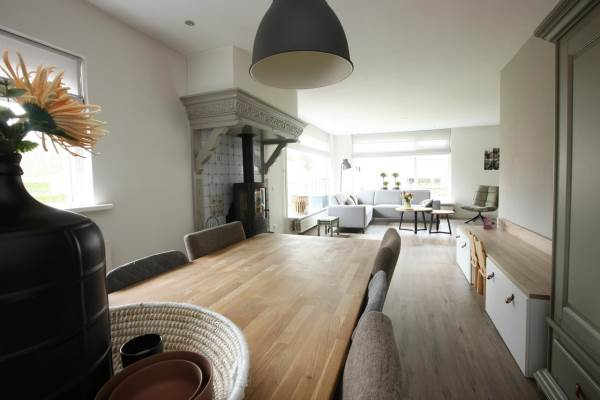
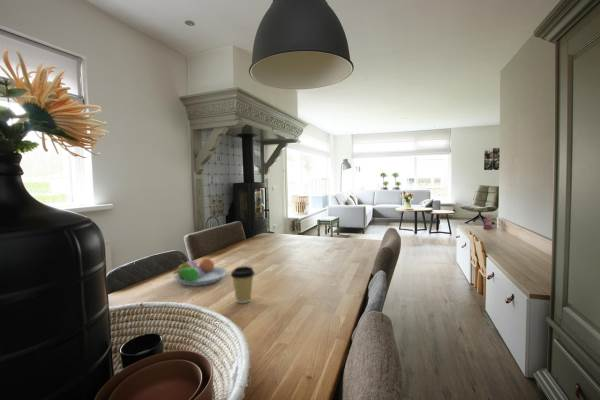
+ fruit bowl (199, 269)
+ coffee cup (243, 284)
